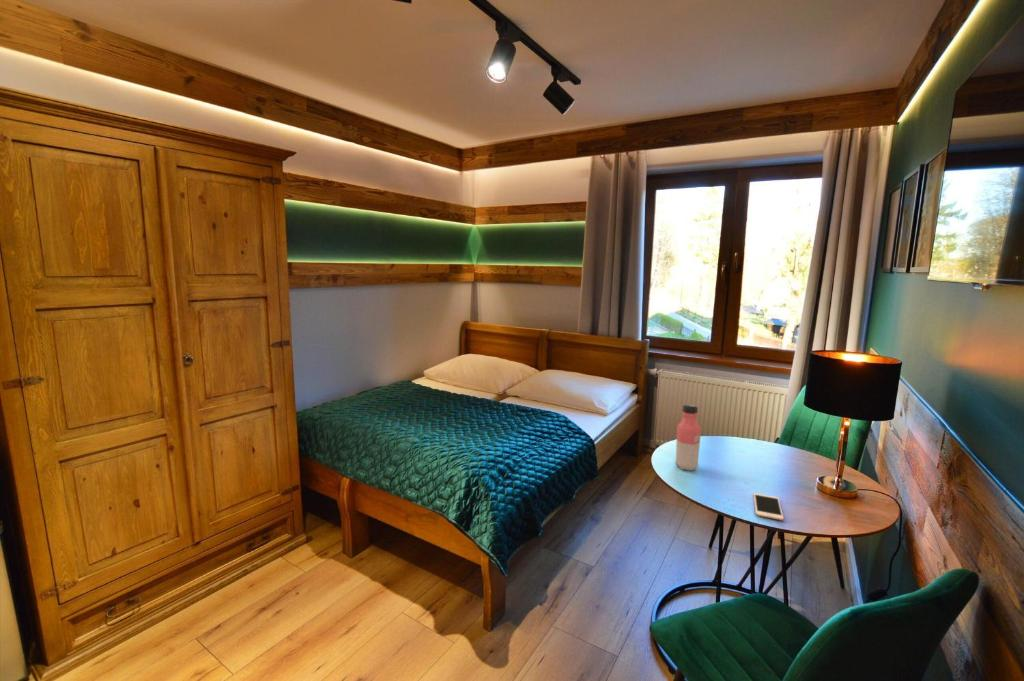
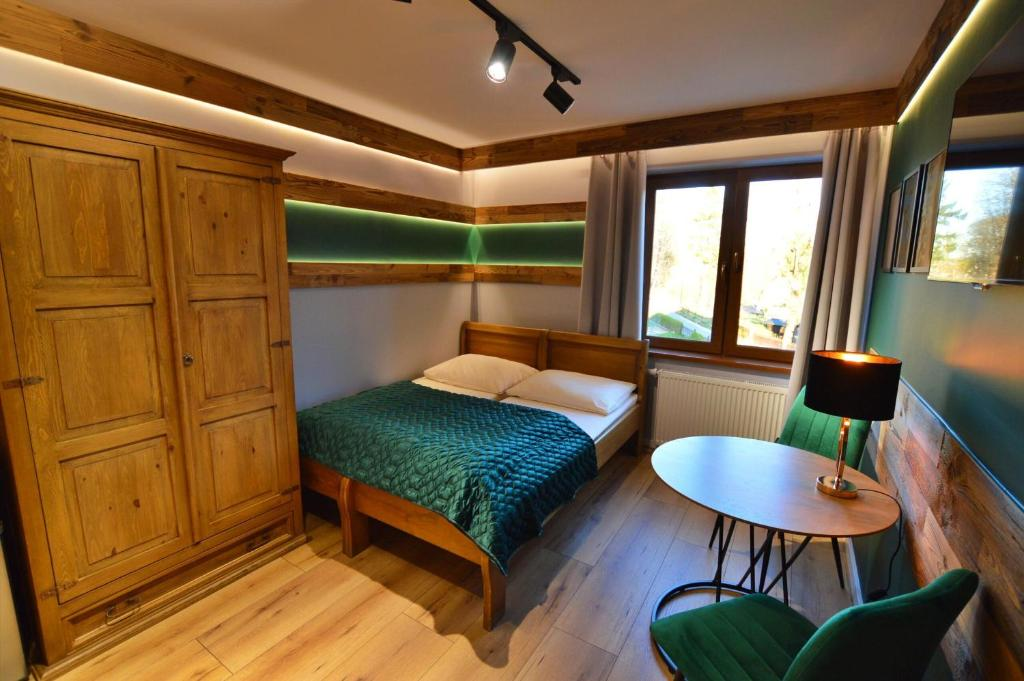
- cell phone (767, 505)
- water bottle (688, 436)
